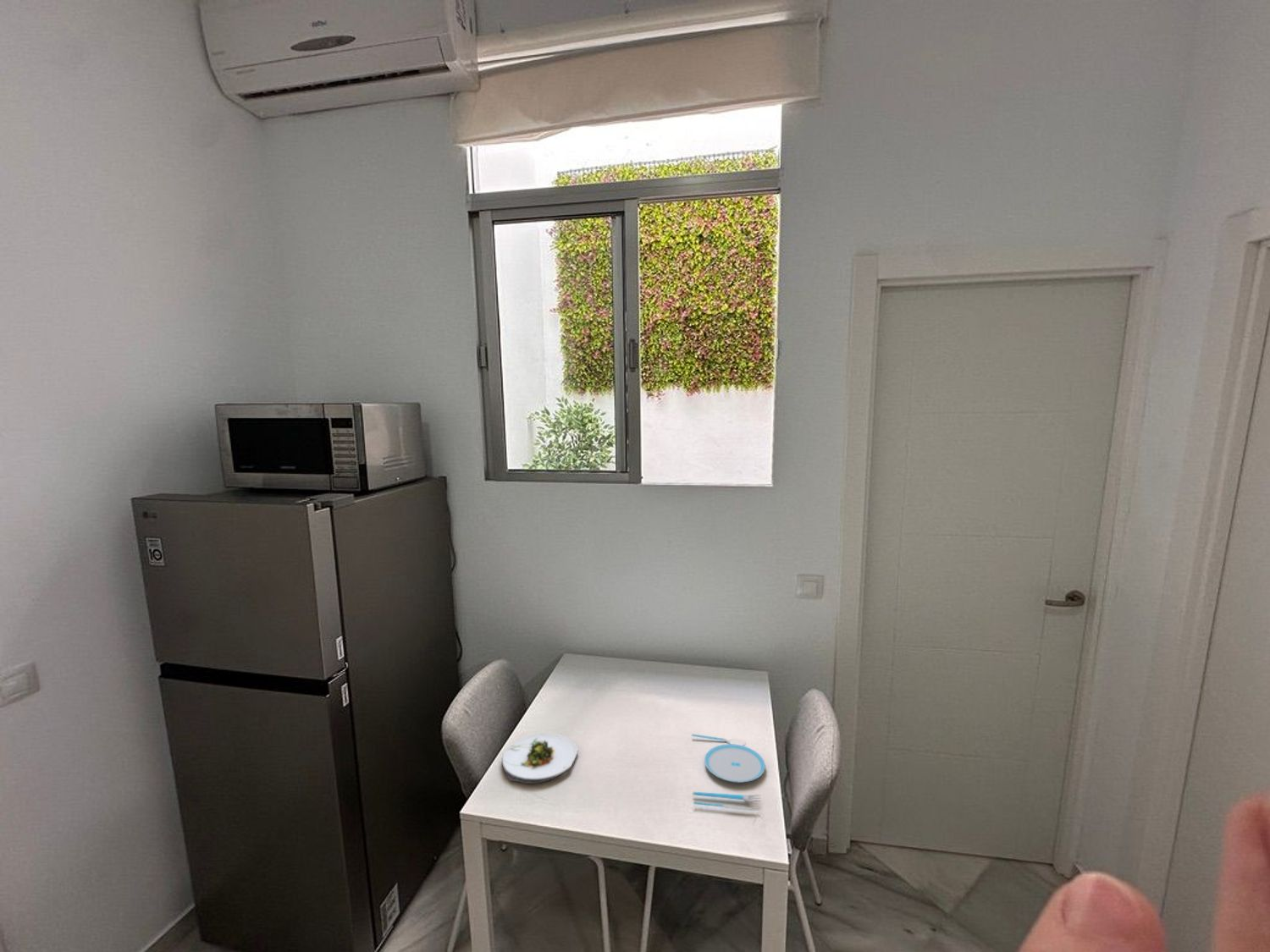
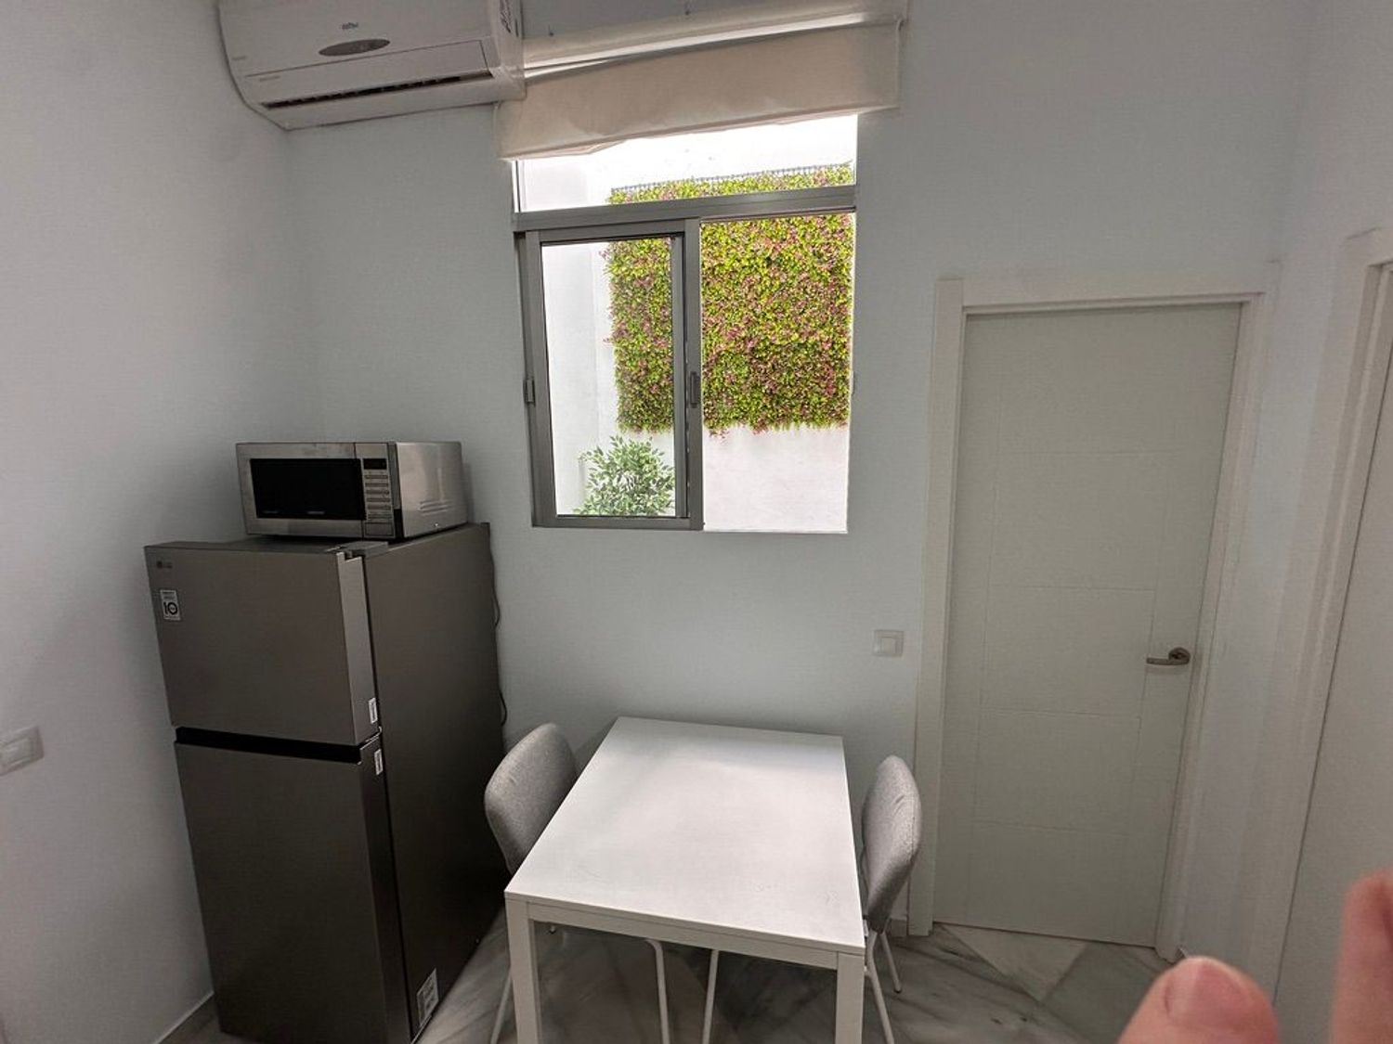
- salad plate (539, 751)
- plate (726, 768)
